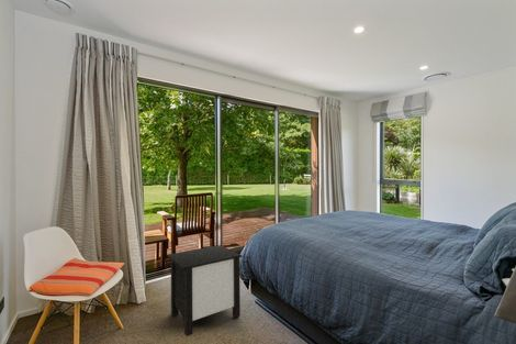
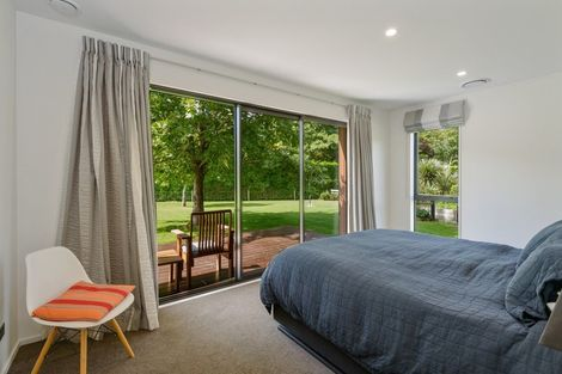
- nightstand (204, 285)
